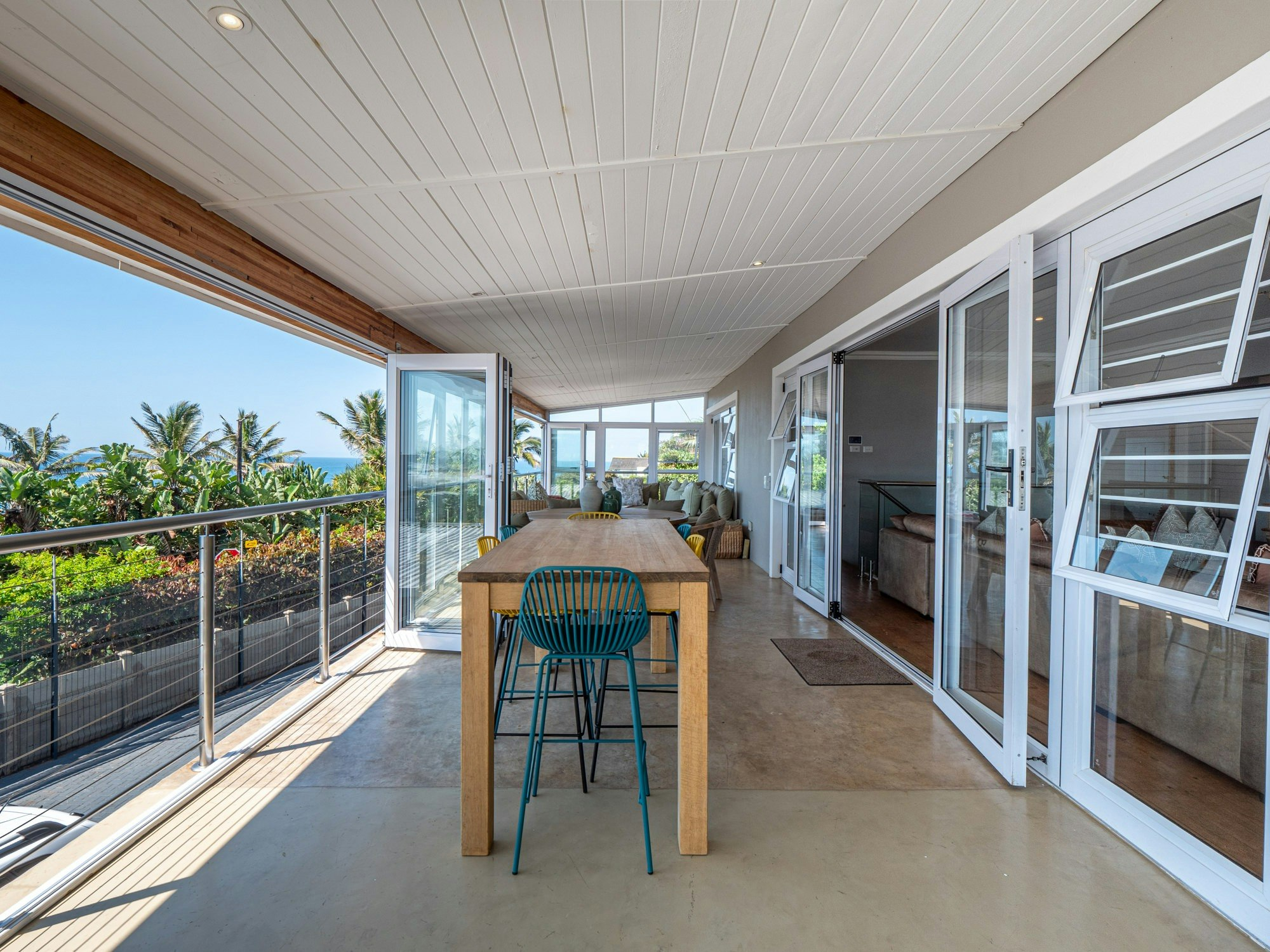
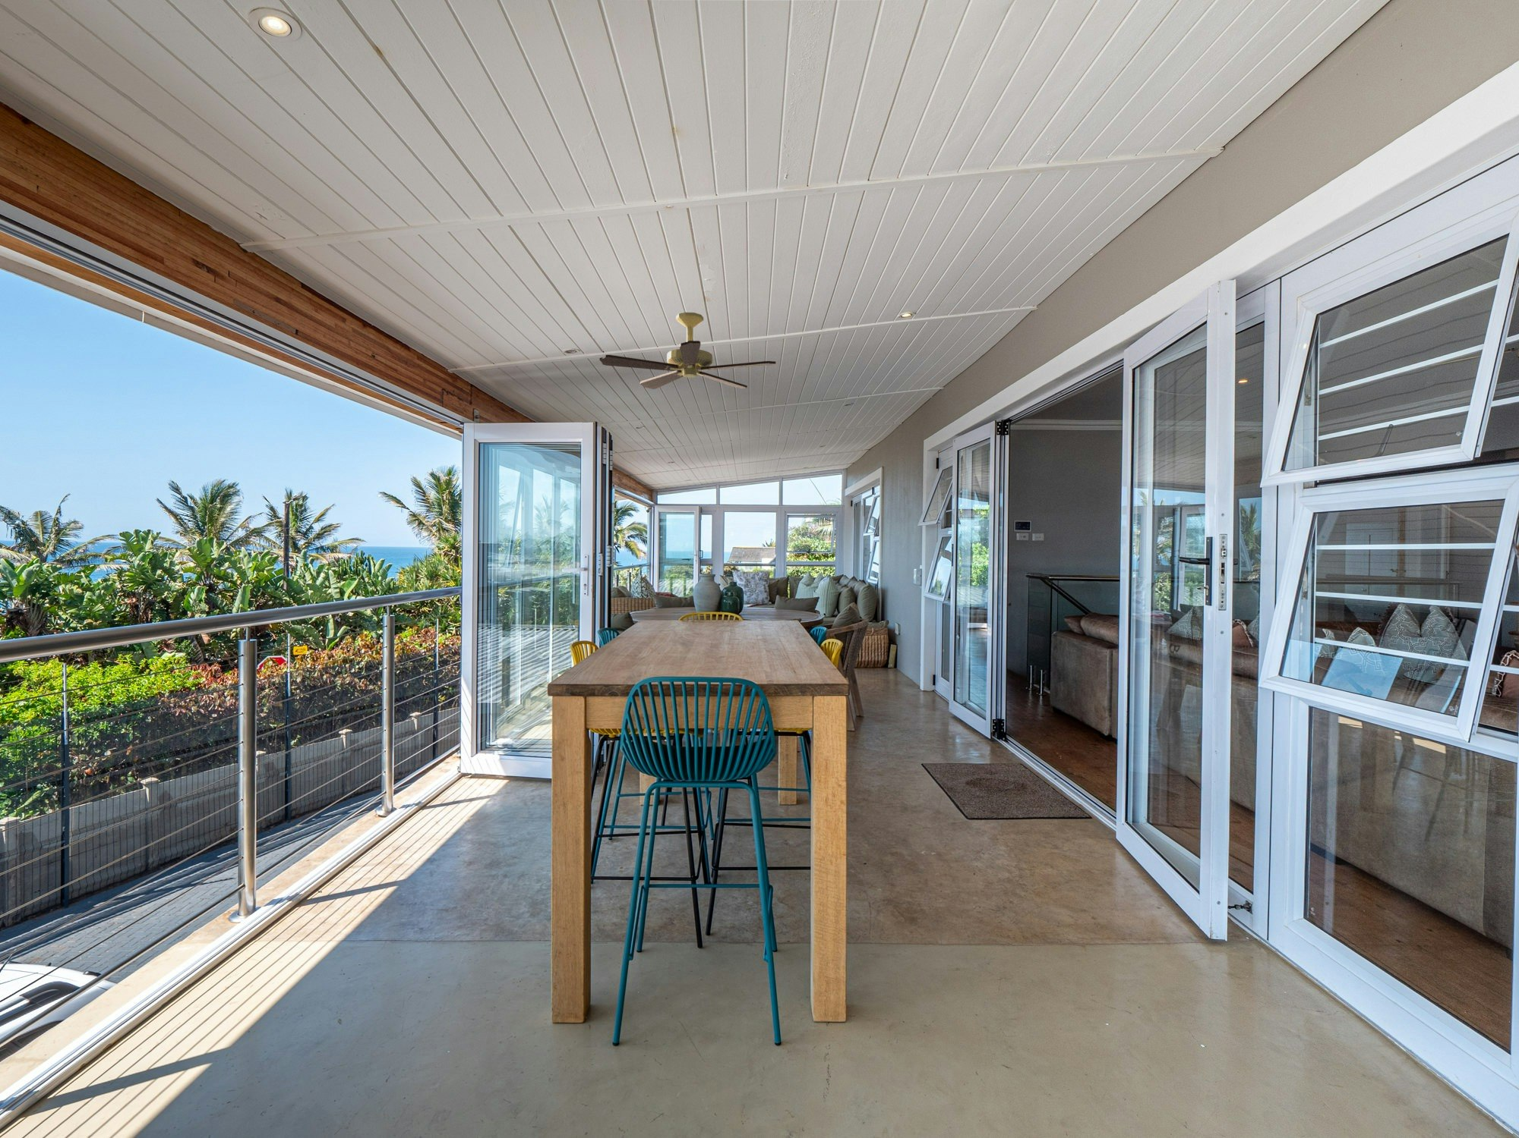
+ ceiling fan (688, 344)
